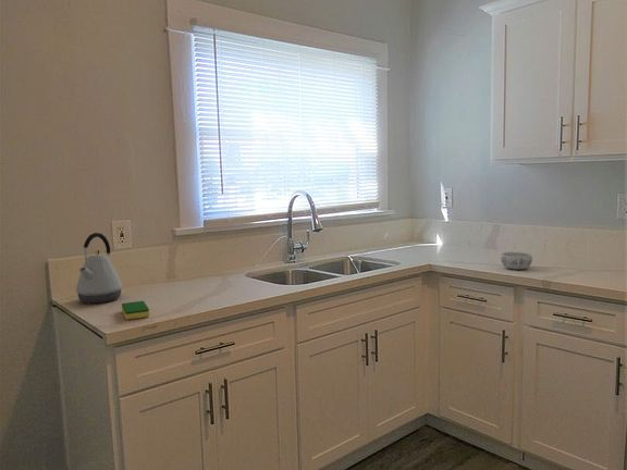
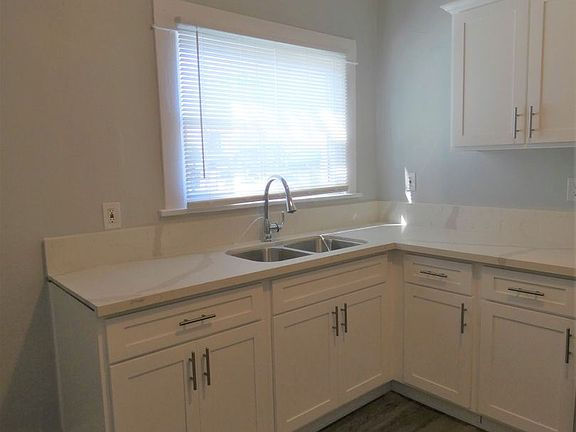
- kettle (97, 267)
- decorative bowl (516, 261)
- dish sponge (135, 309)
